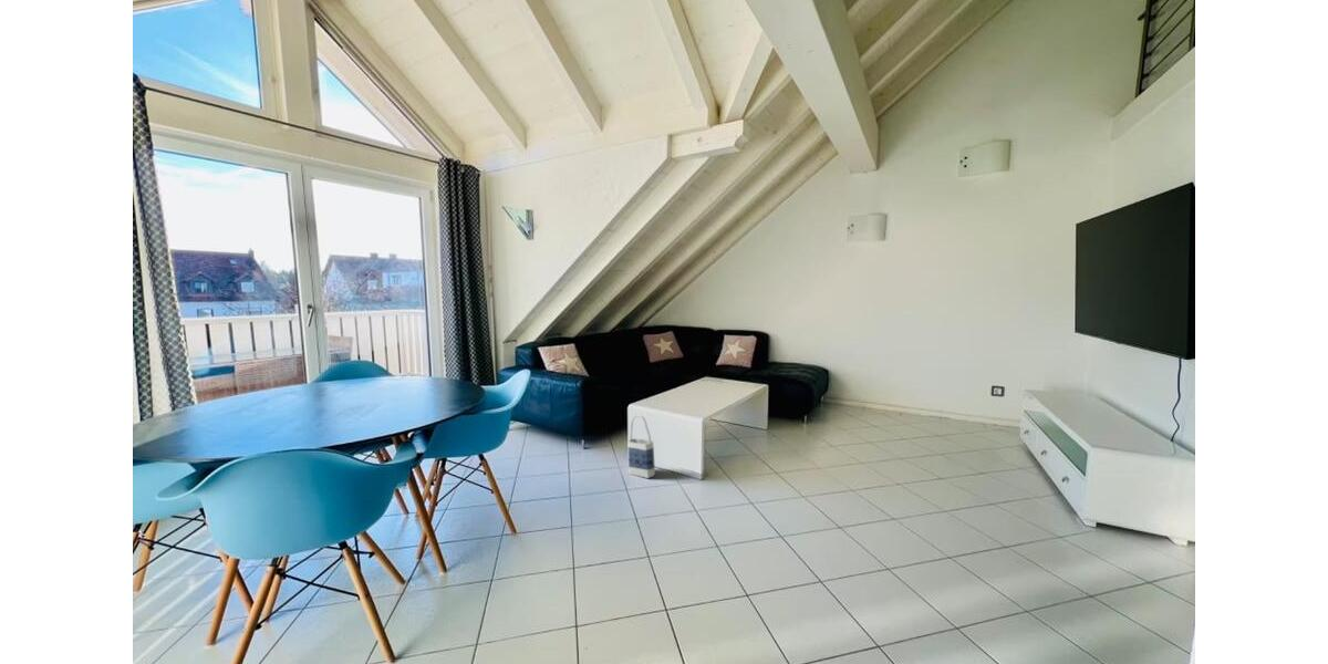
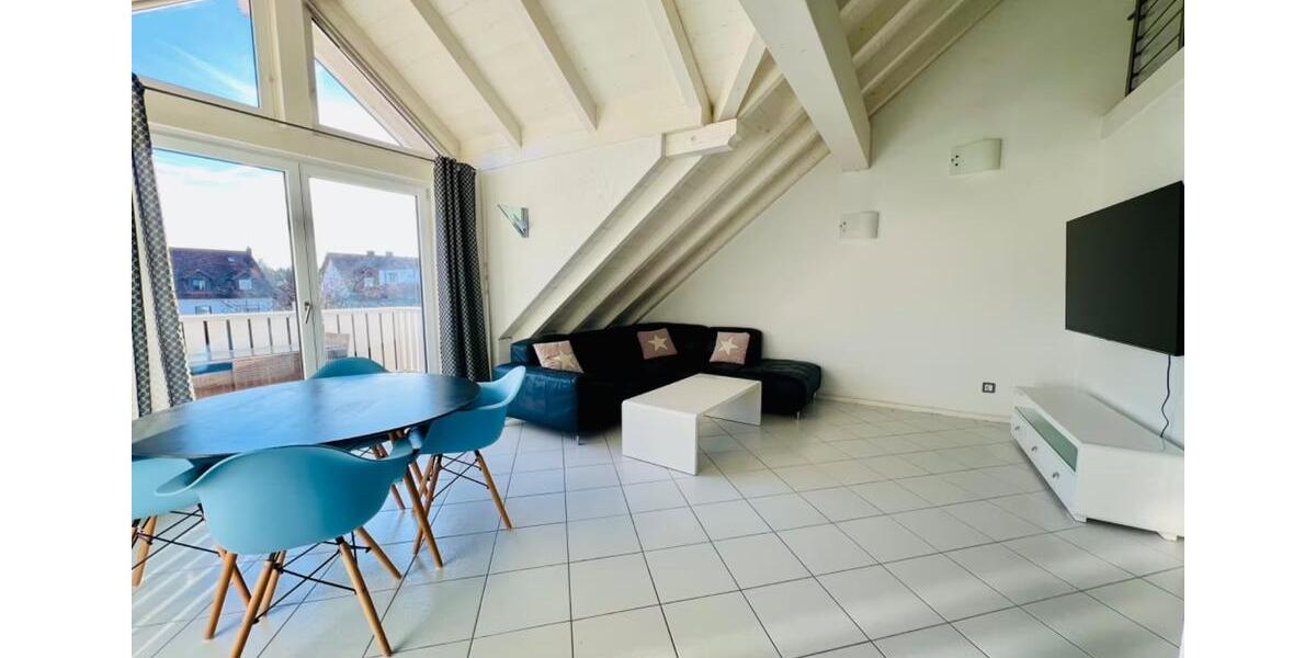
- bag (641, 444)
